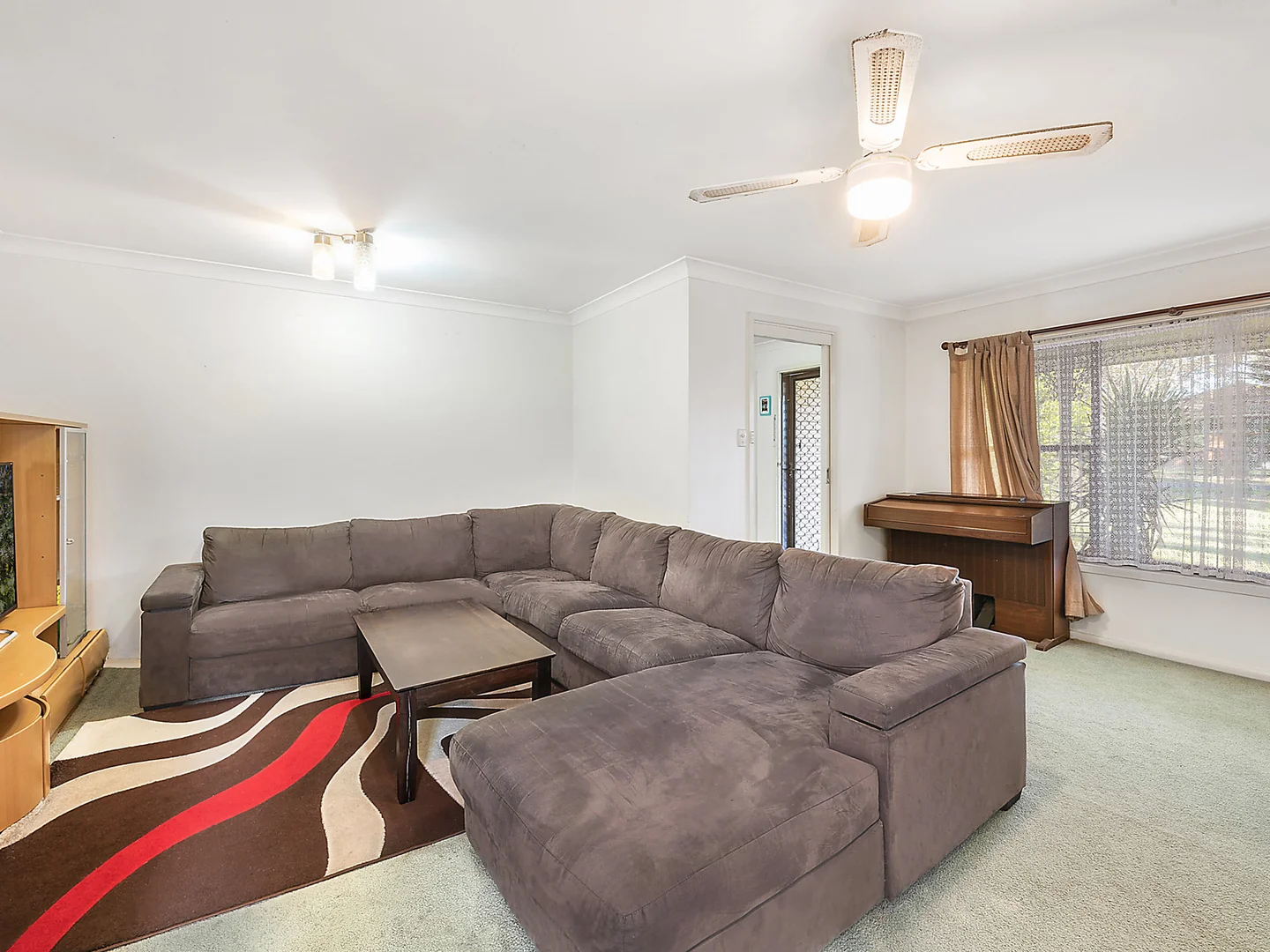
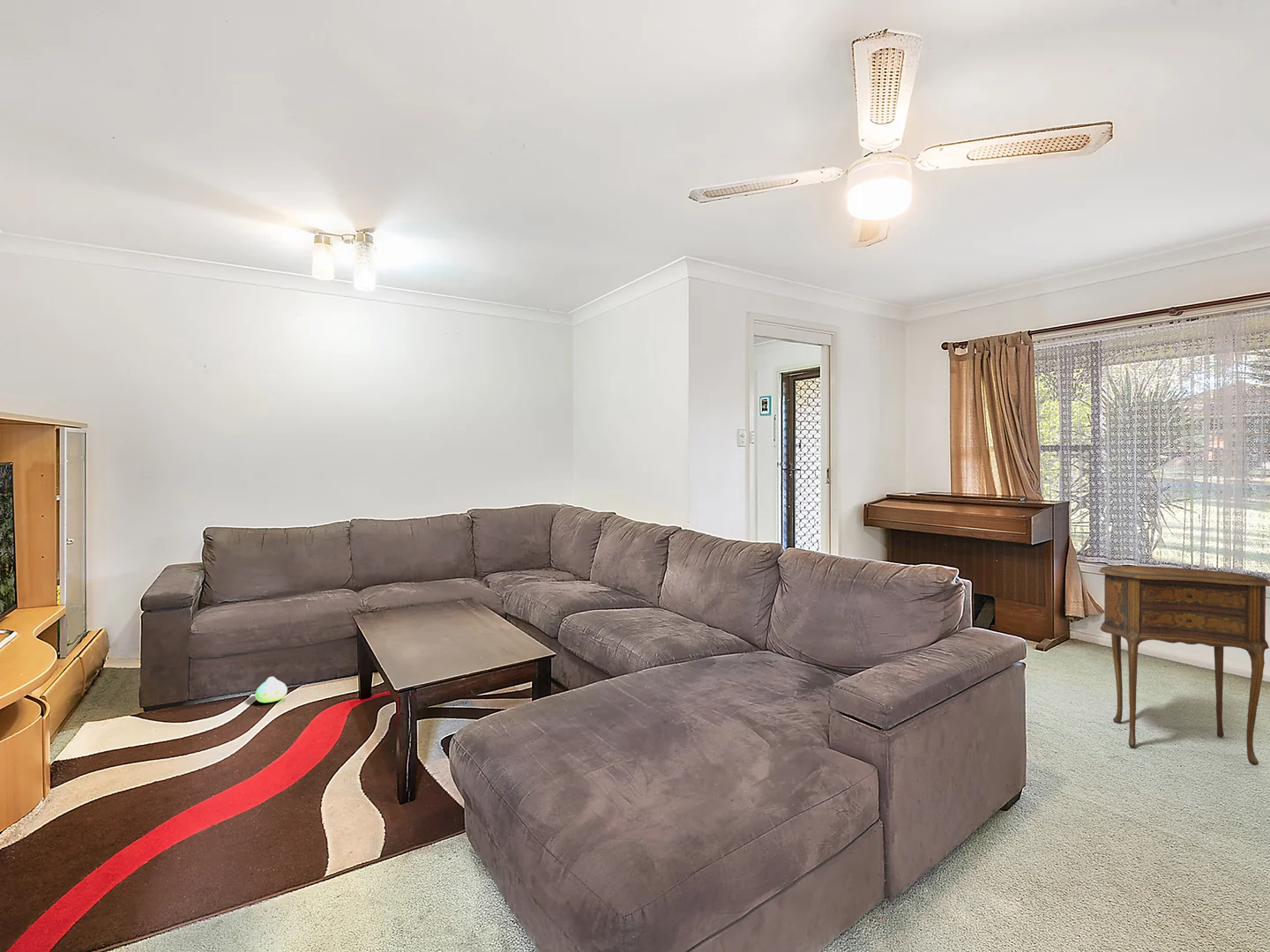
+ side table (1174, 643)
+ plush toy (271, 688)
